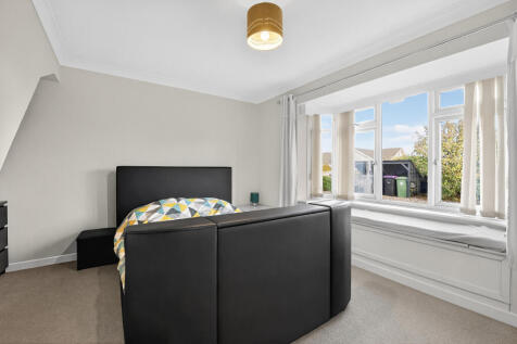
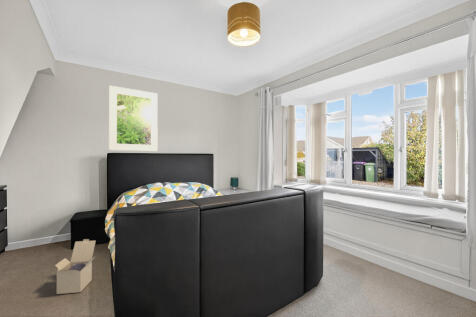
+ cardboard box (76, 265)
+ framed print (134, 120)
